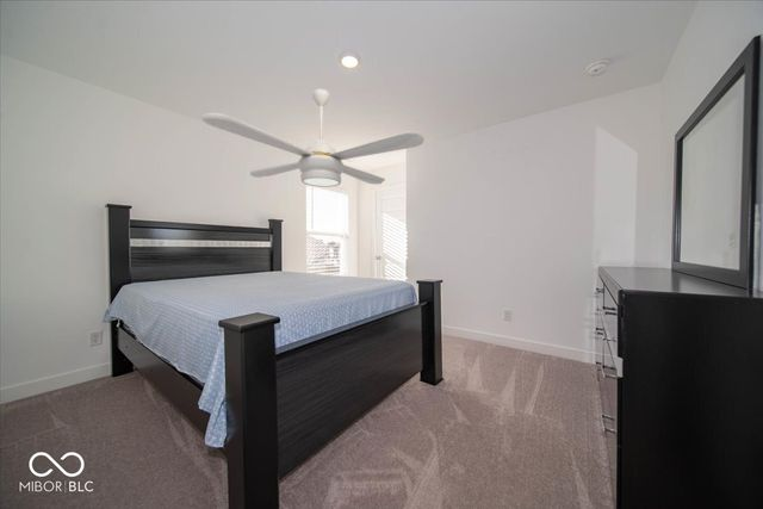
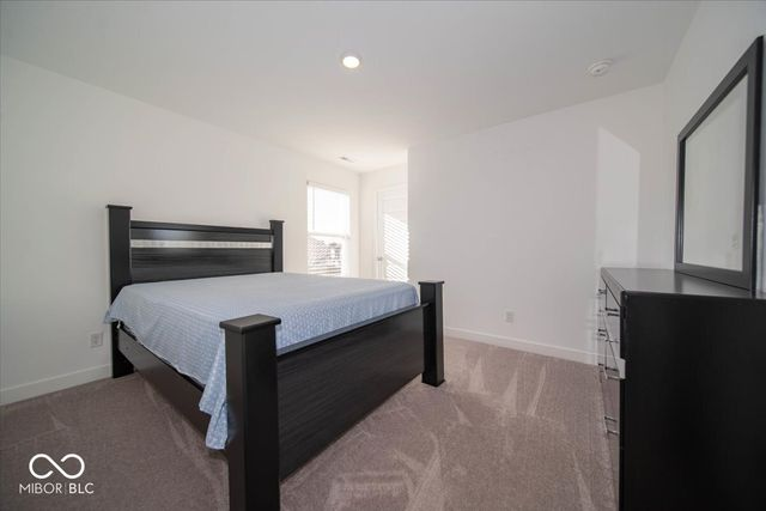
- ceiling fan (321, 138)
